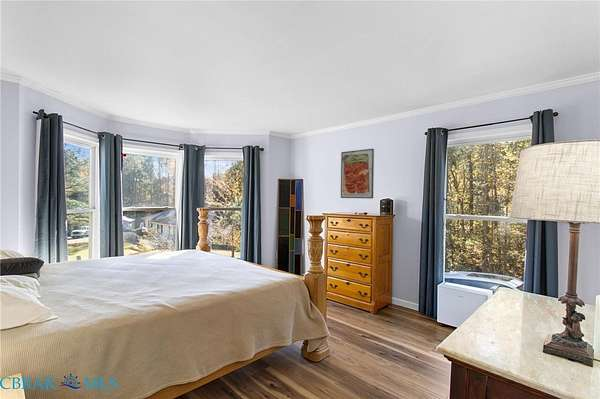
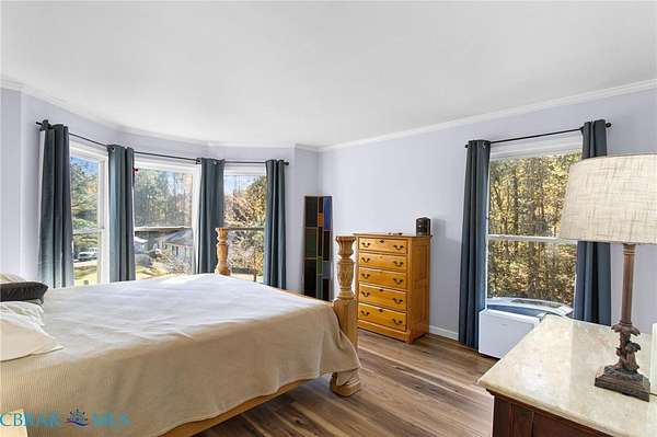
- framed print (356, 174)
